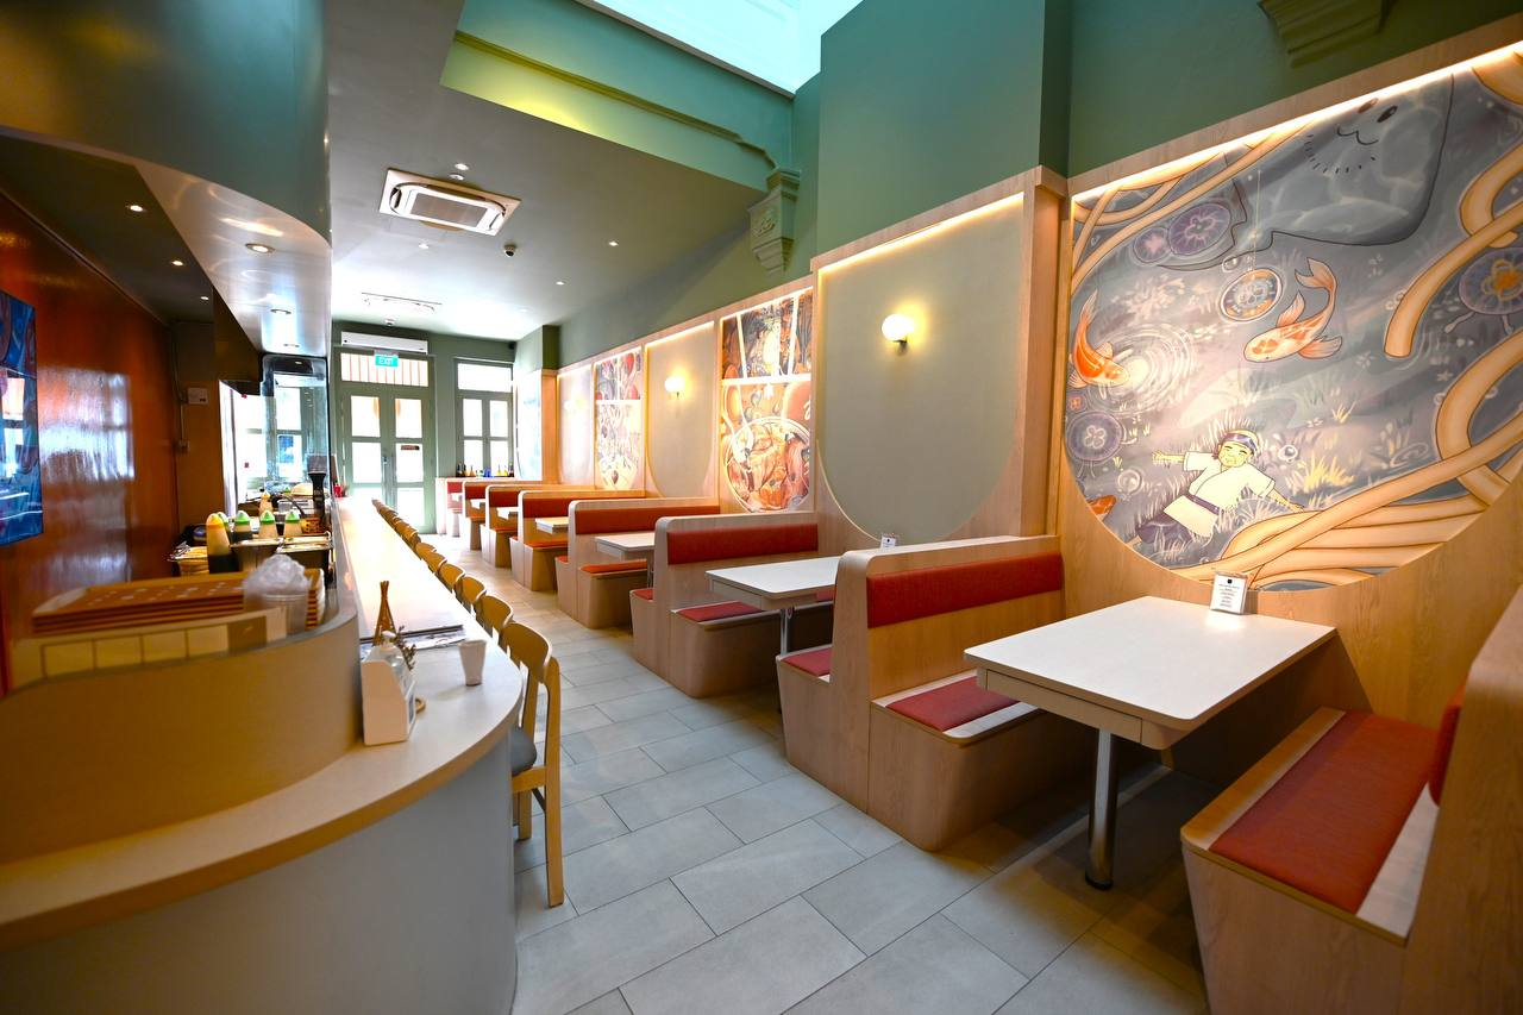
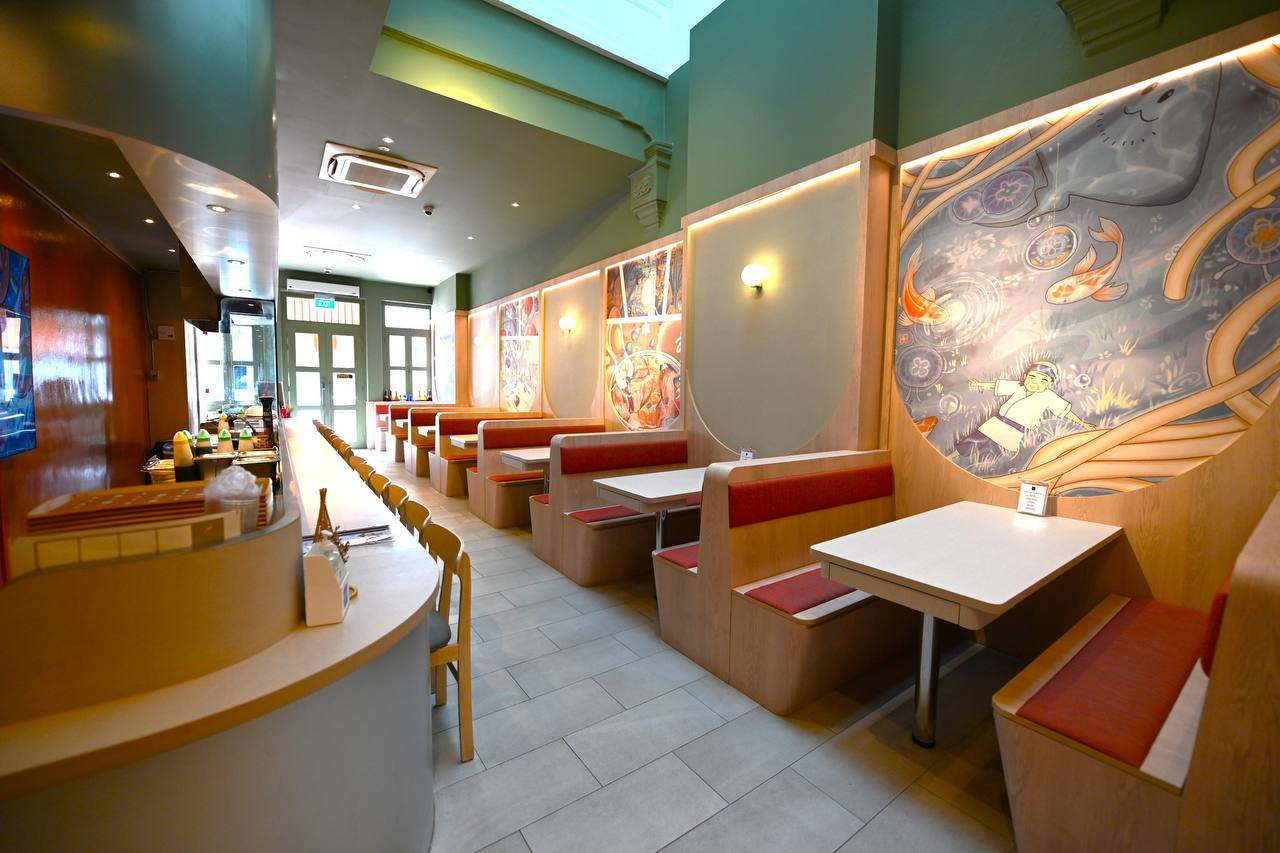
- cup (472, 660)
